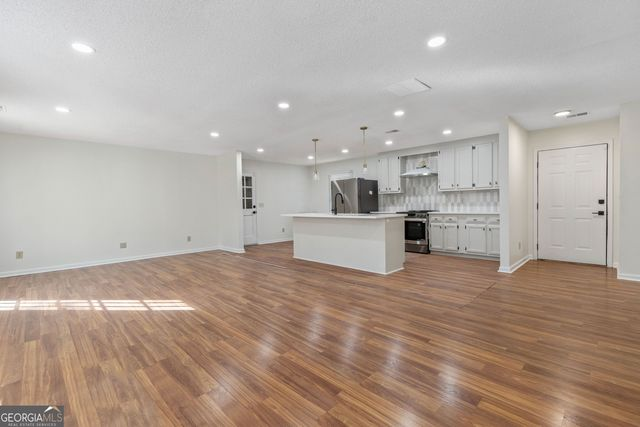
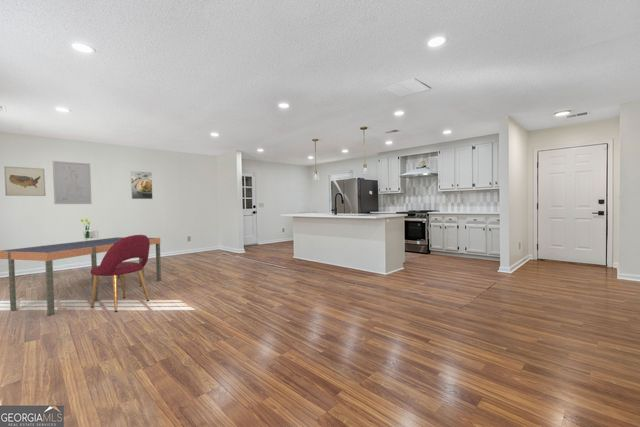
+ wall art (25, 181)
+ dining table (92, 267)
+ bouquet (89, 230)
+ dining chair (121, 269)
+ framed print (141, 185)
+ wall art (72, 183)
